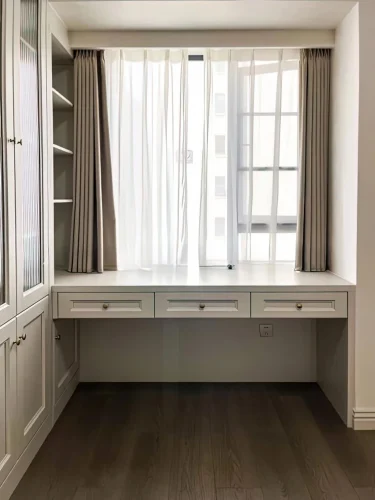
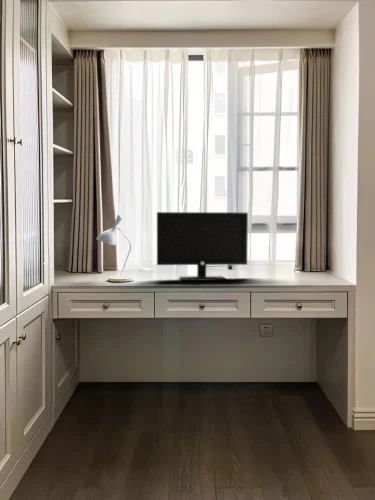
+ desk lamp (115, 244)
+ monitor (202, 245)
